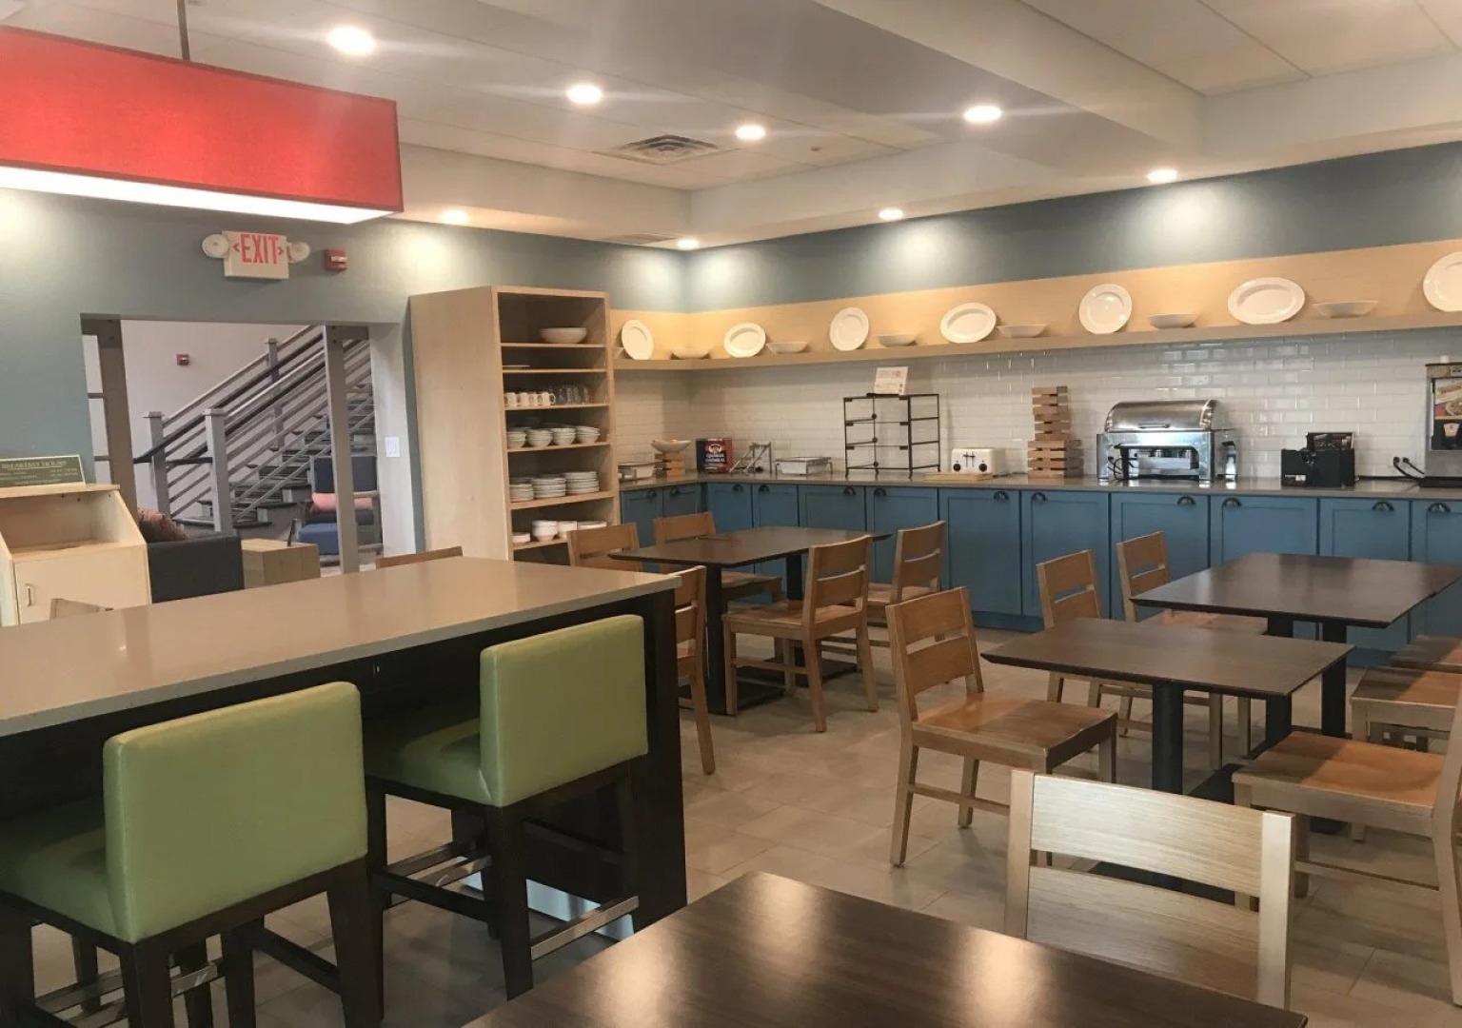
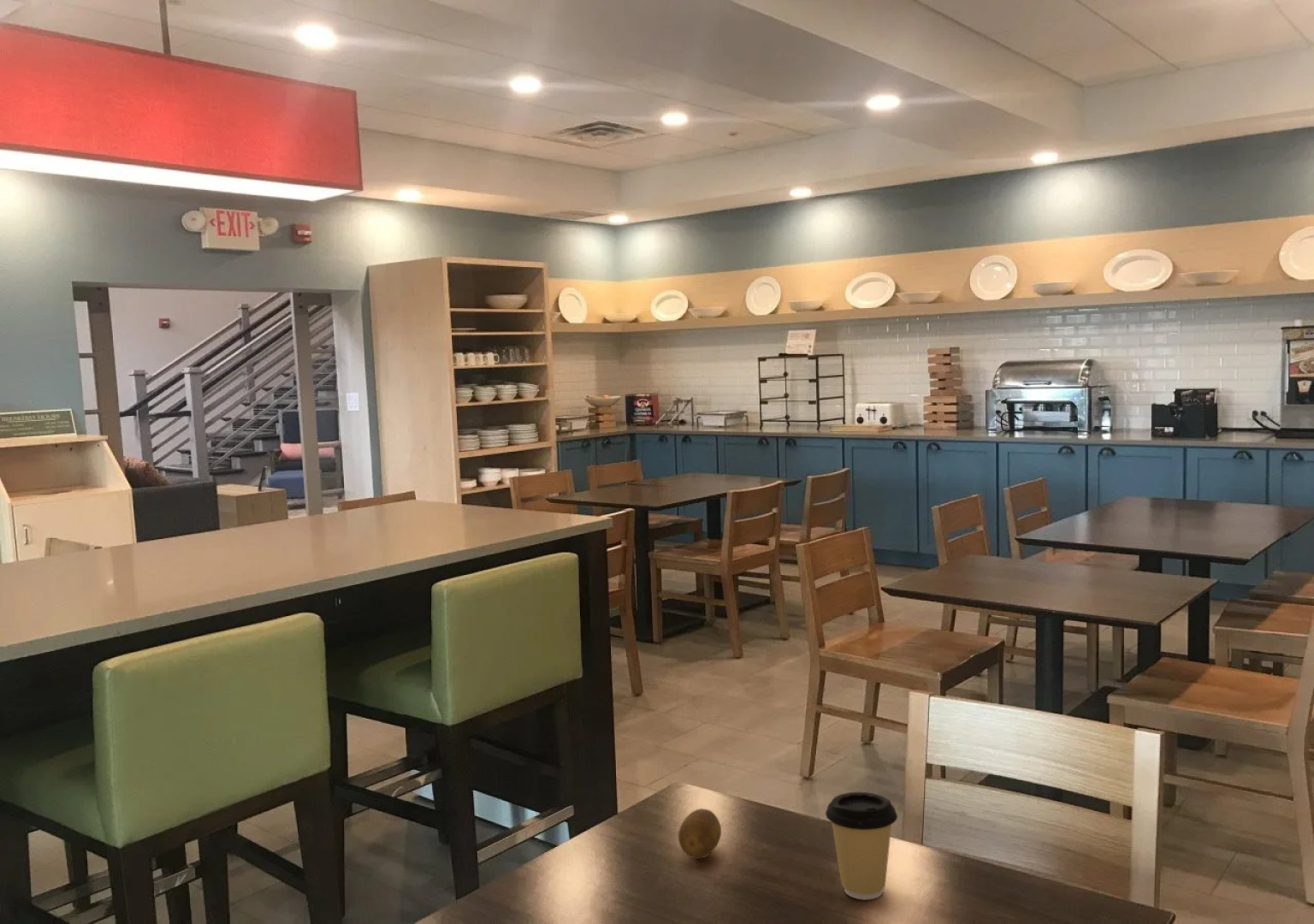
+ fruit (700, 833)
+ coffee cup (861, 844)
